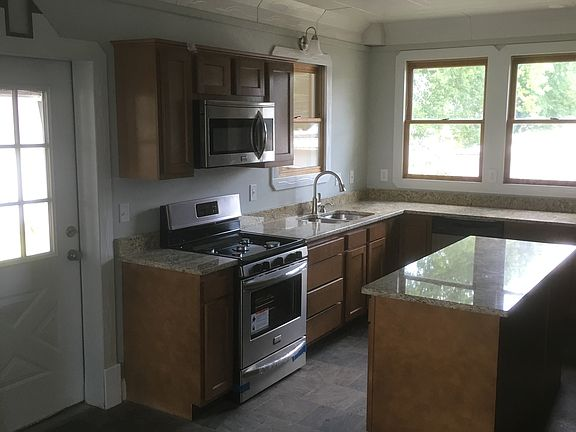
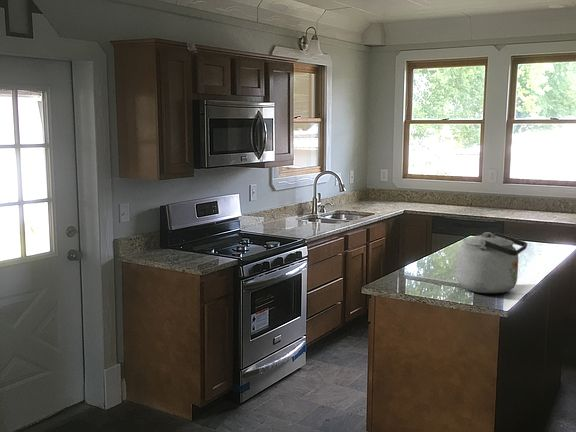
+ kettle (490, 260)
